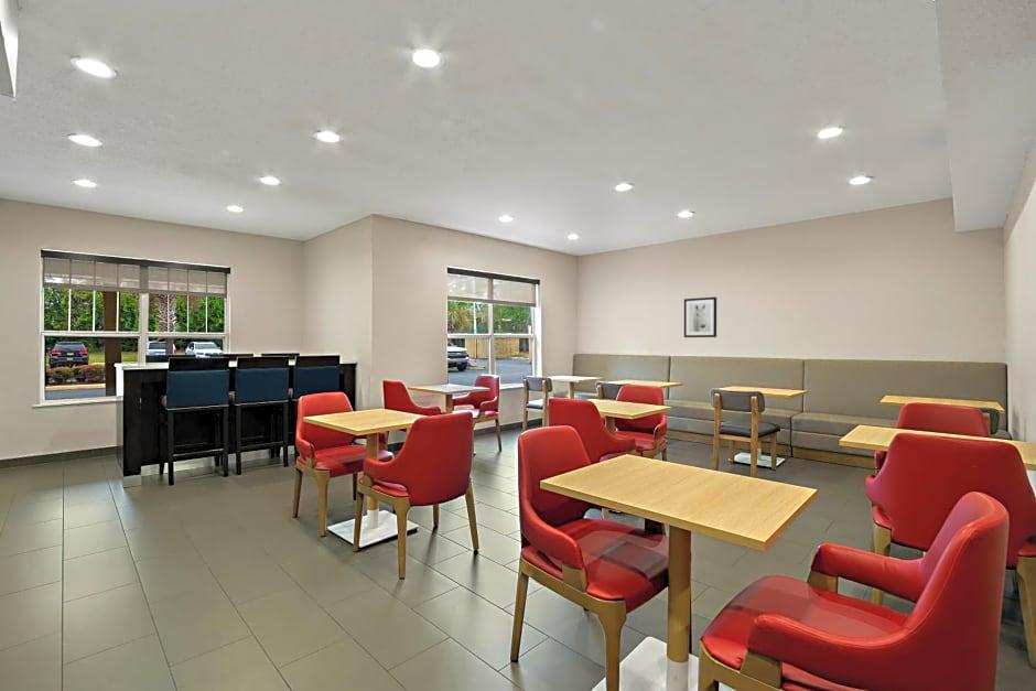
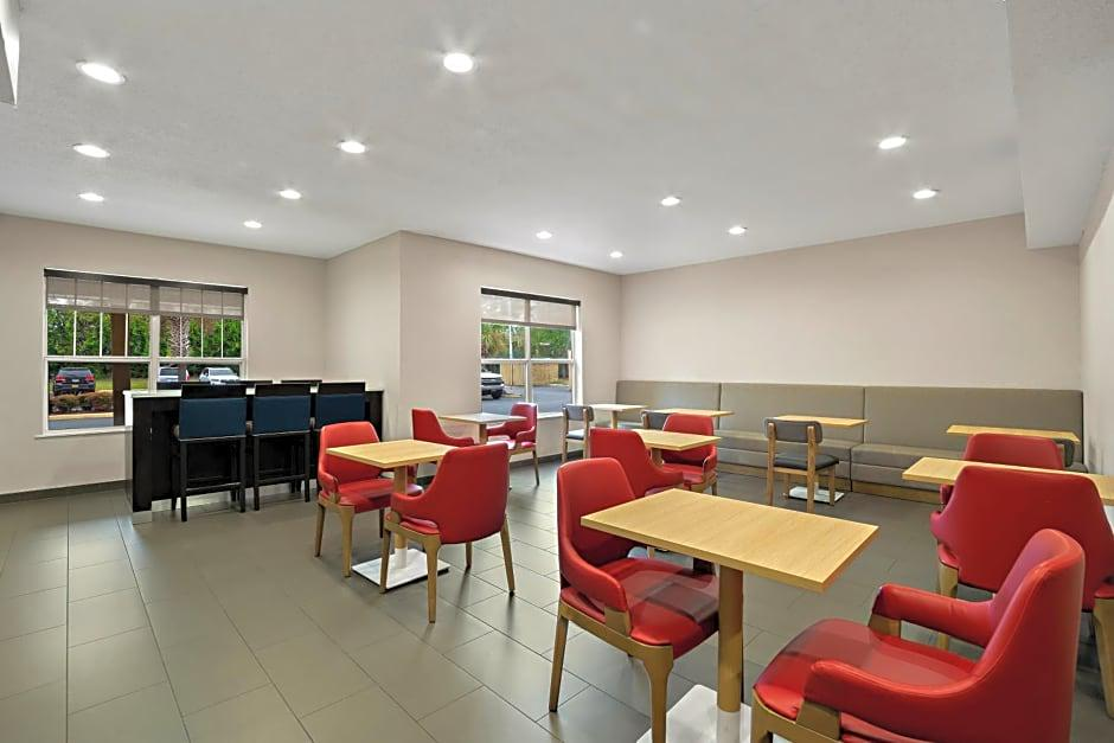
- wall art (700, 317)
